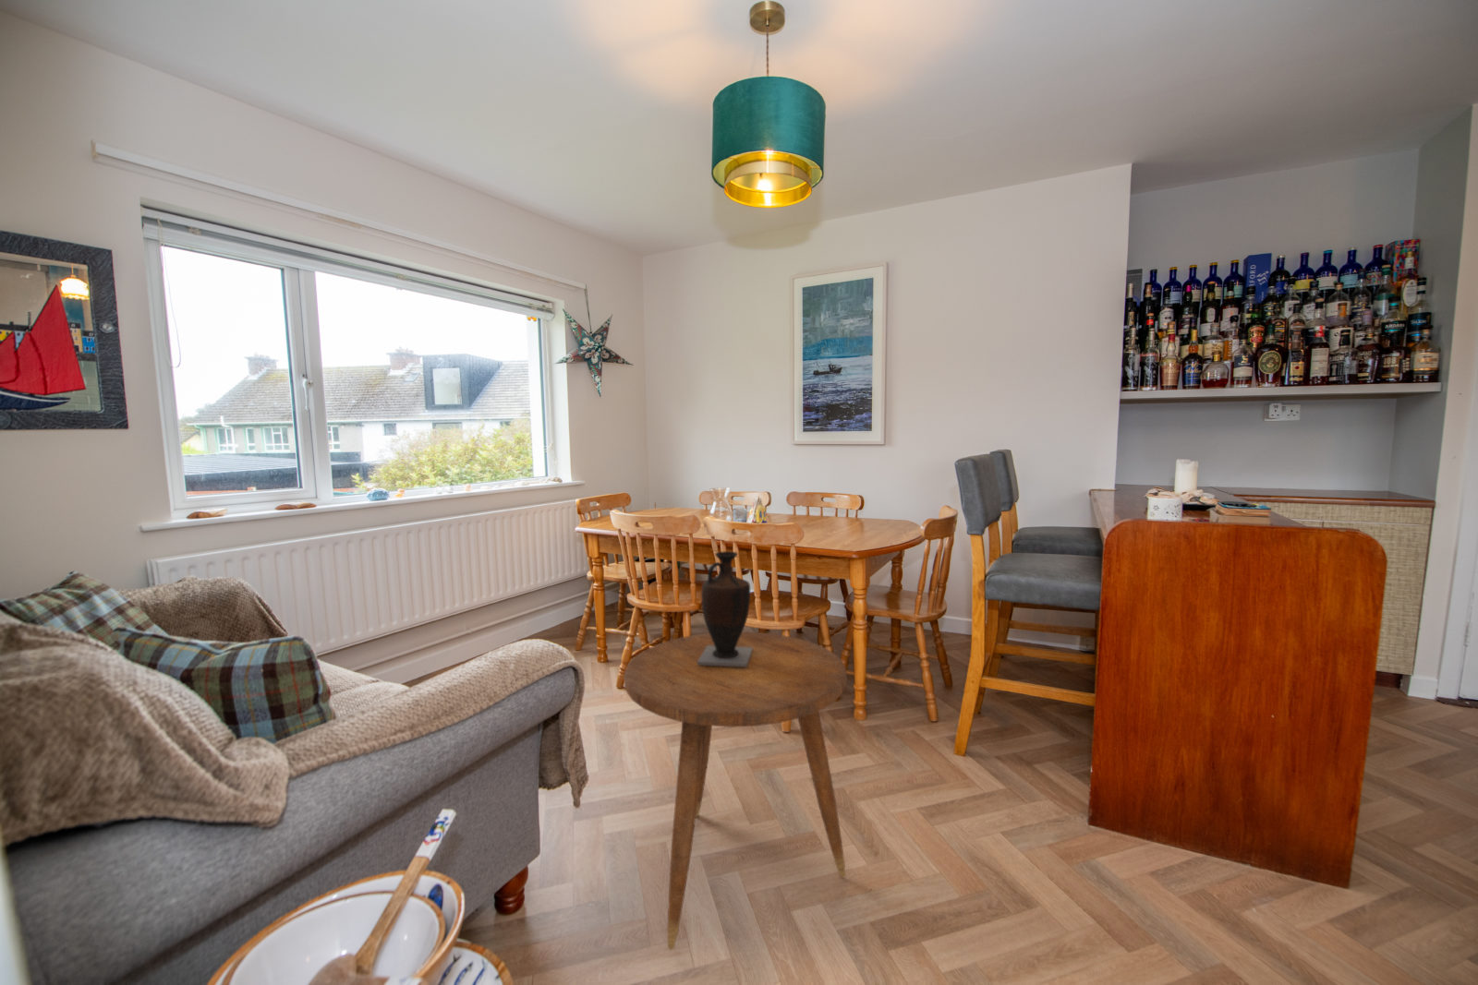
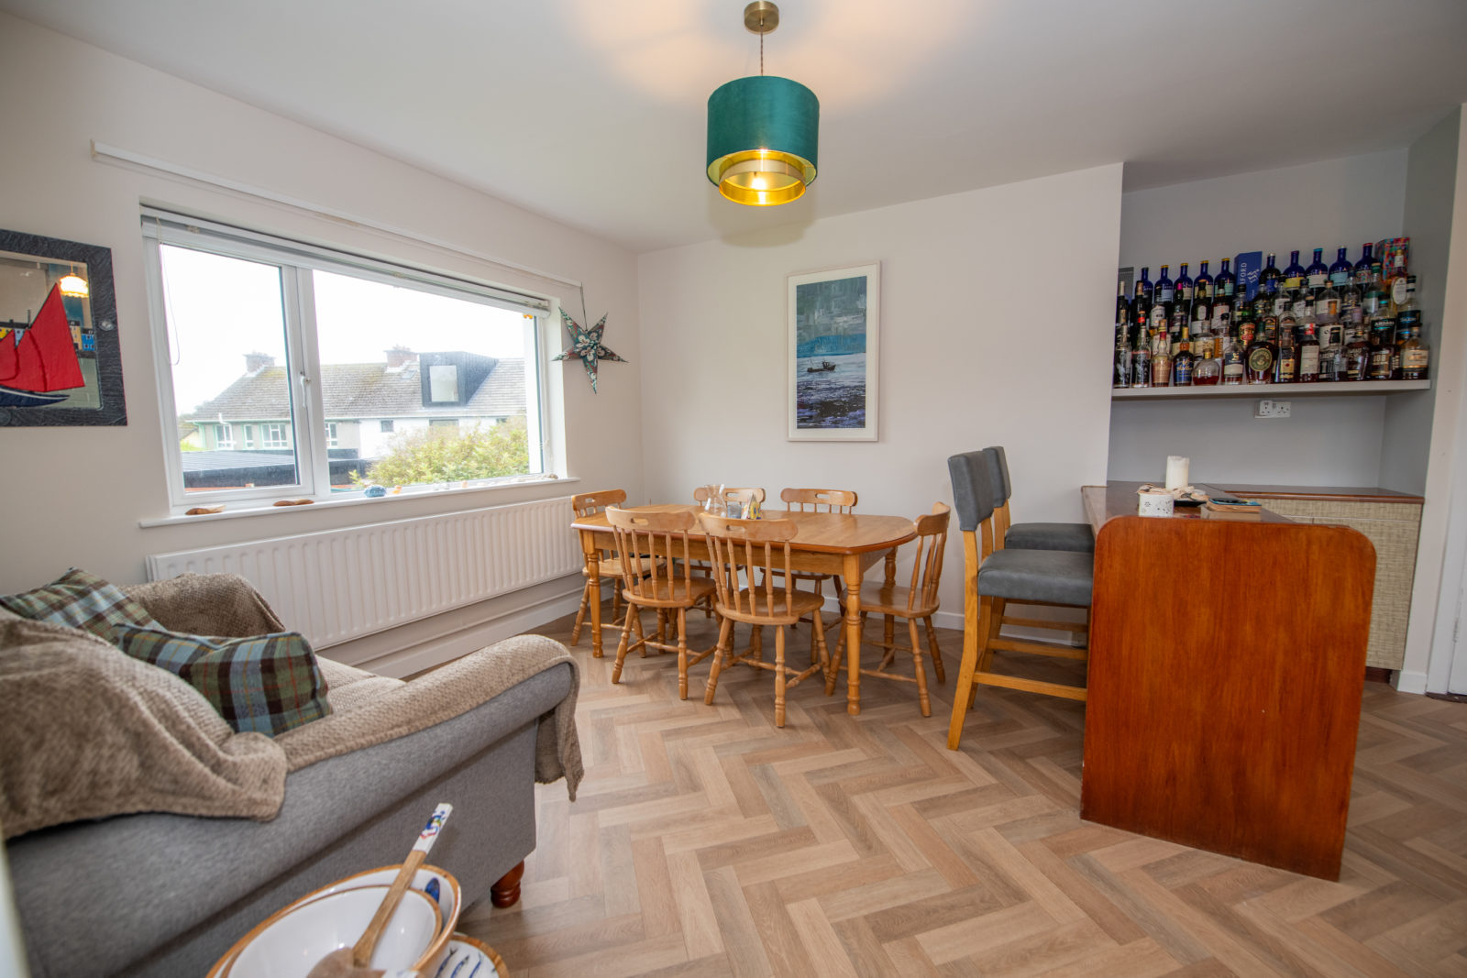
- vase (725, 601)
- side table (707, 767)
